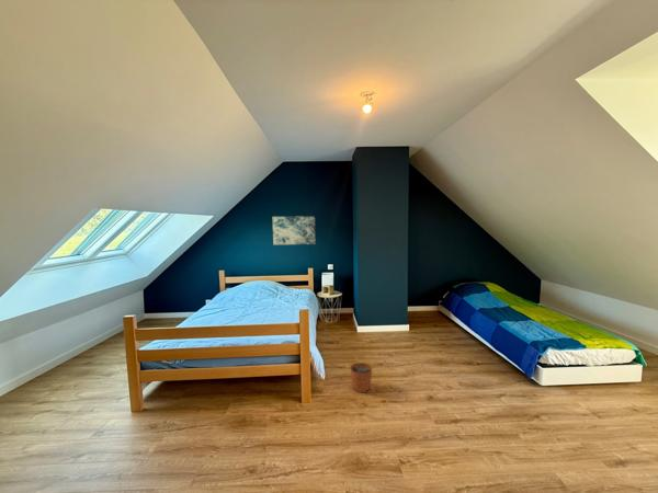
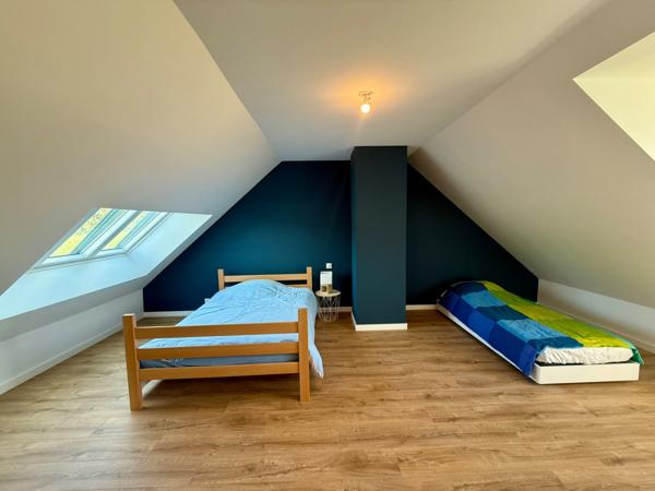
- plant pot (361, 372)
- wall art (294, 230)
